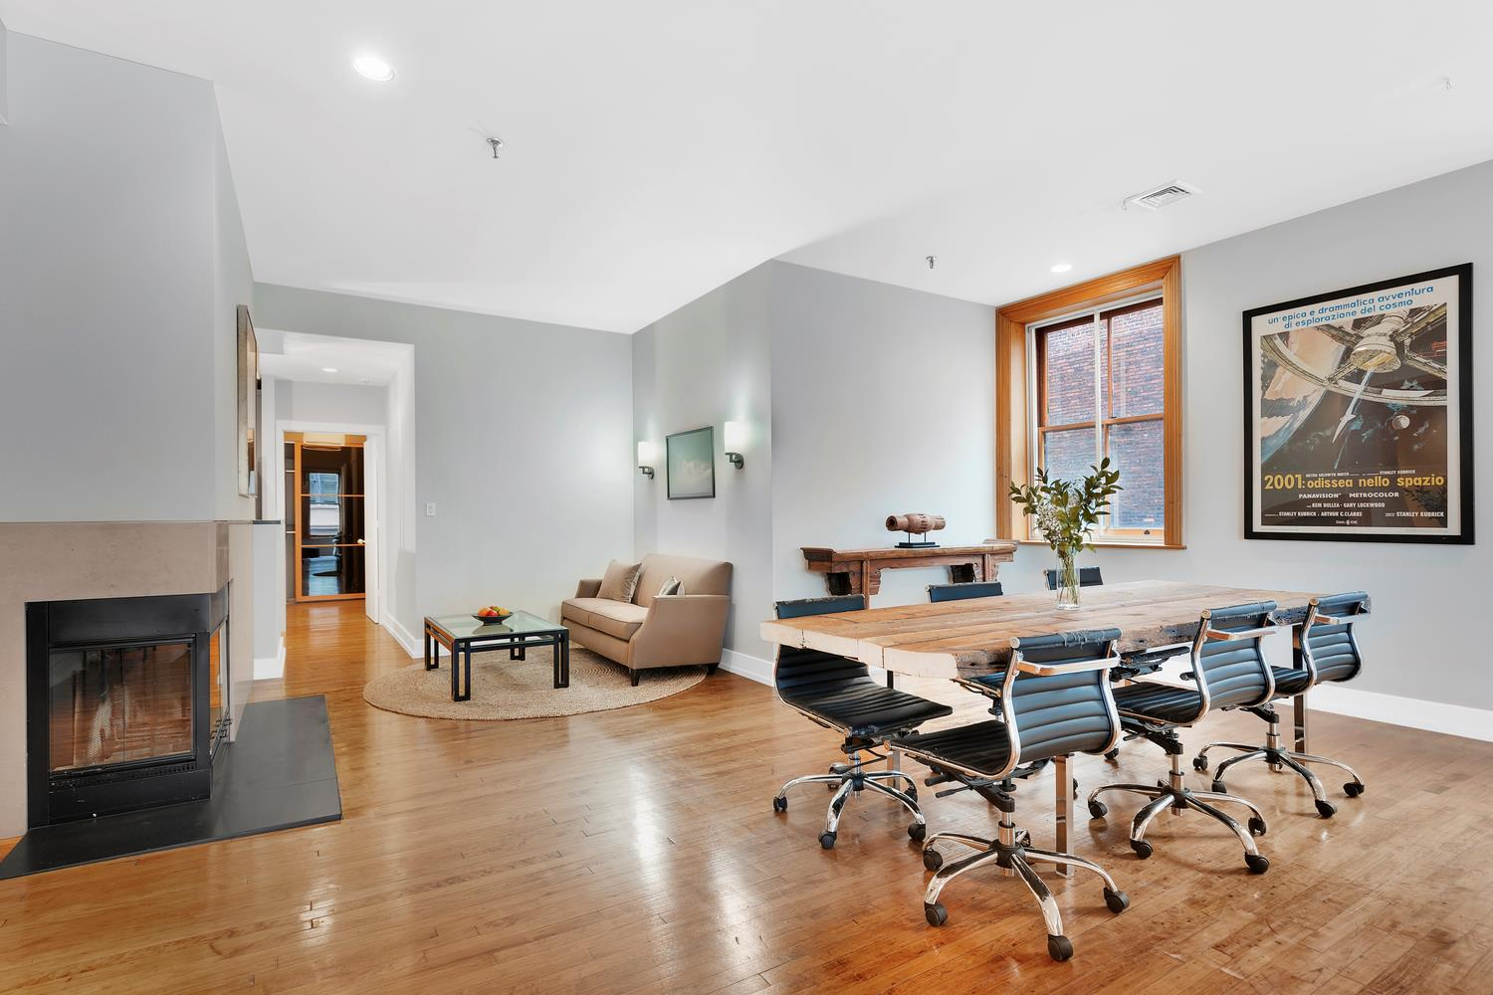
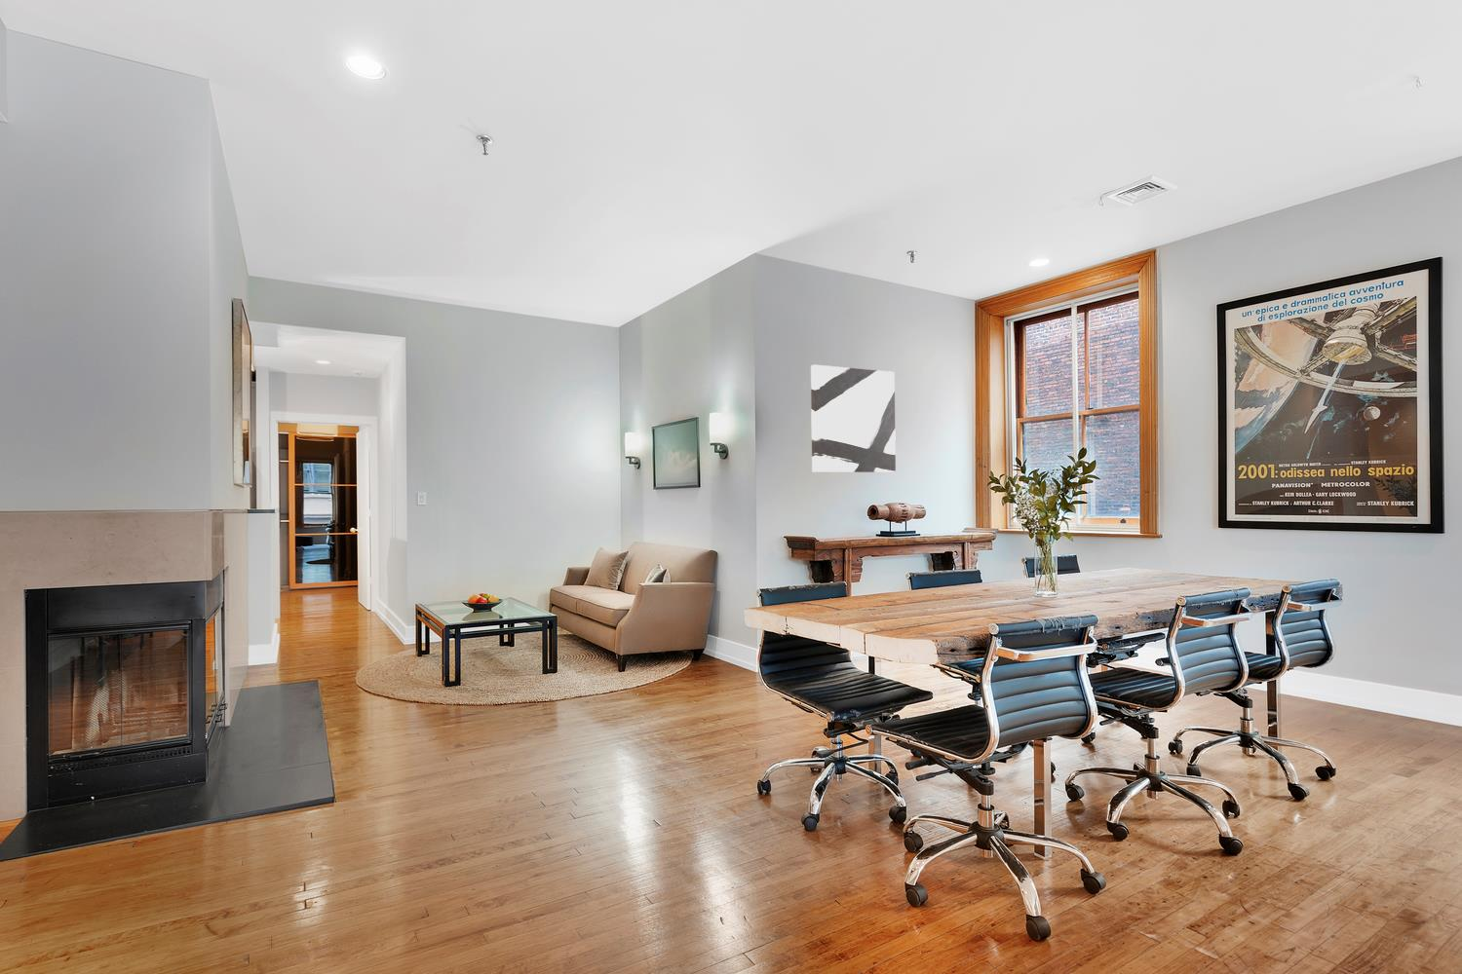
+ wall art (854, 420)
